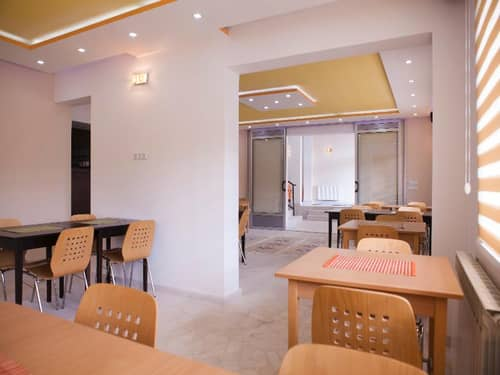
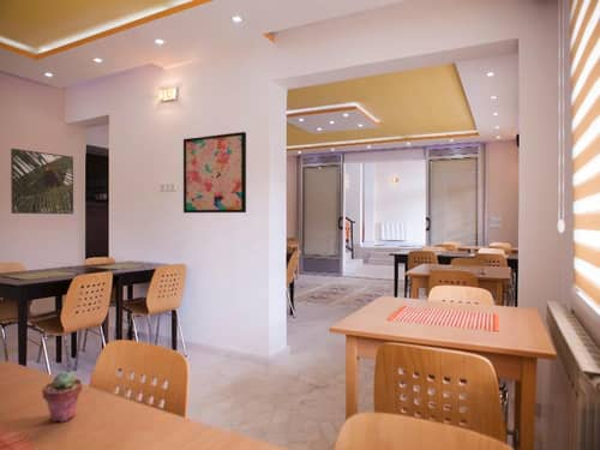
+ wall art (212, 174)
+ potted succulent (62, 394)
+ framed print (43, 182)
